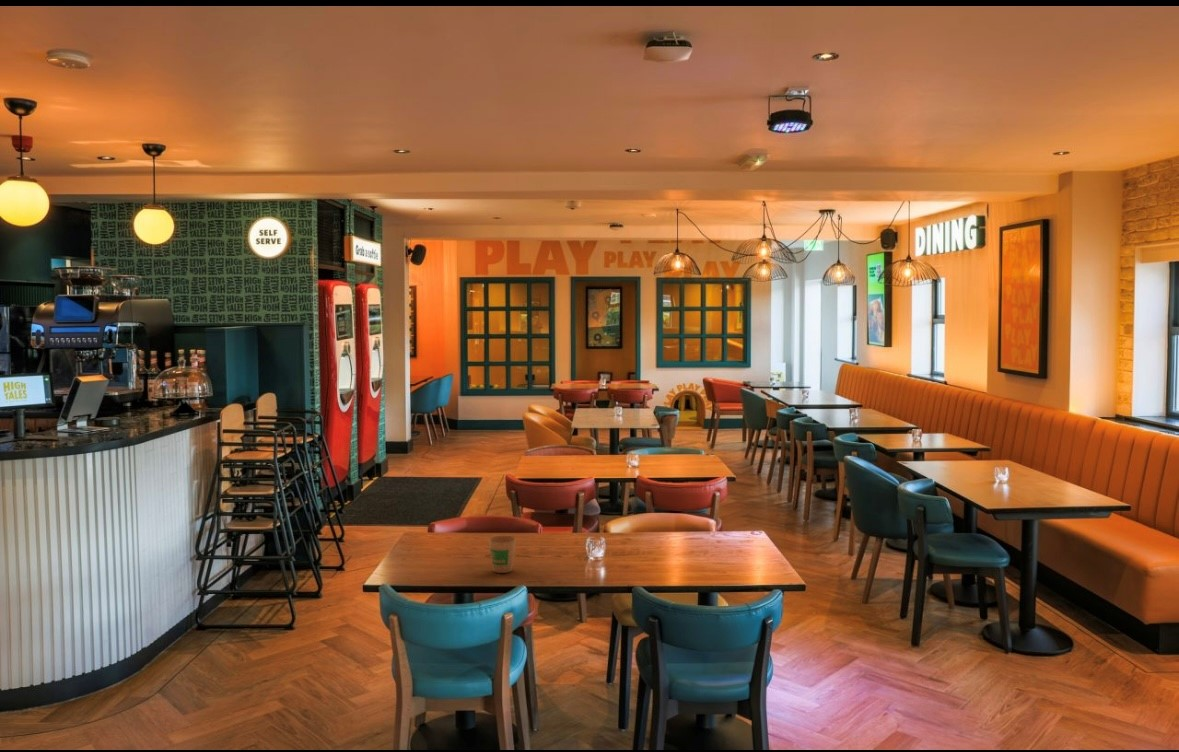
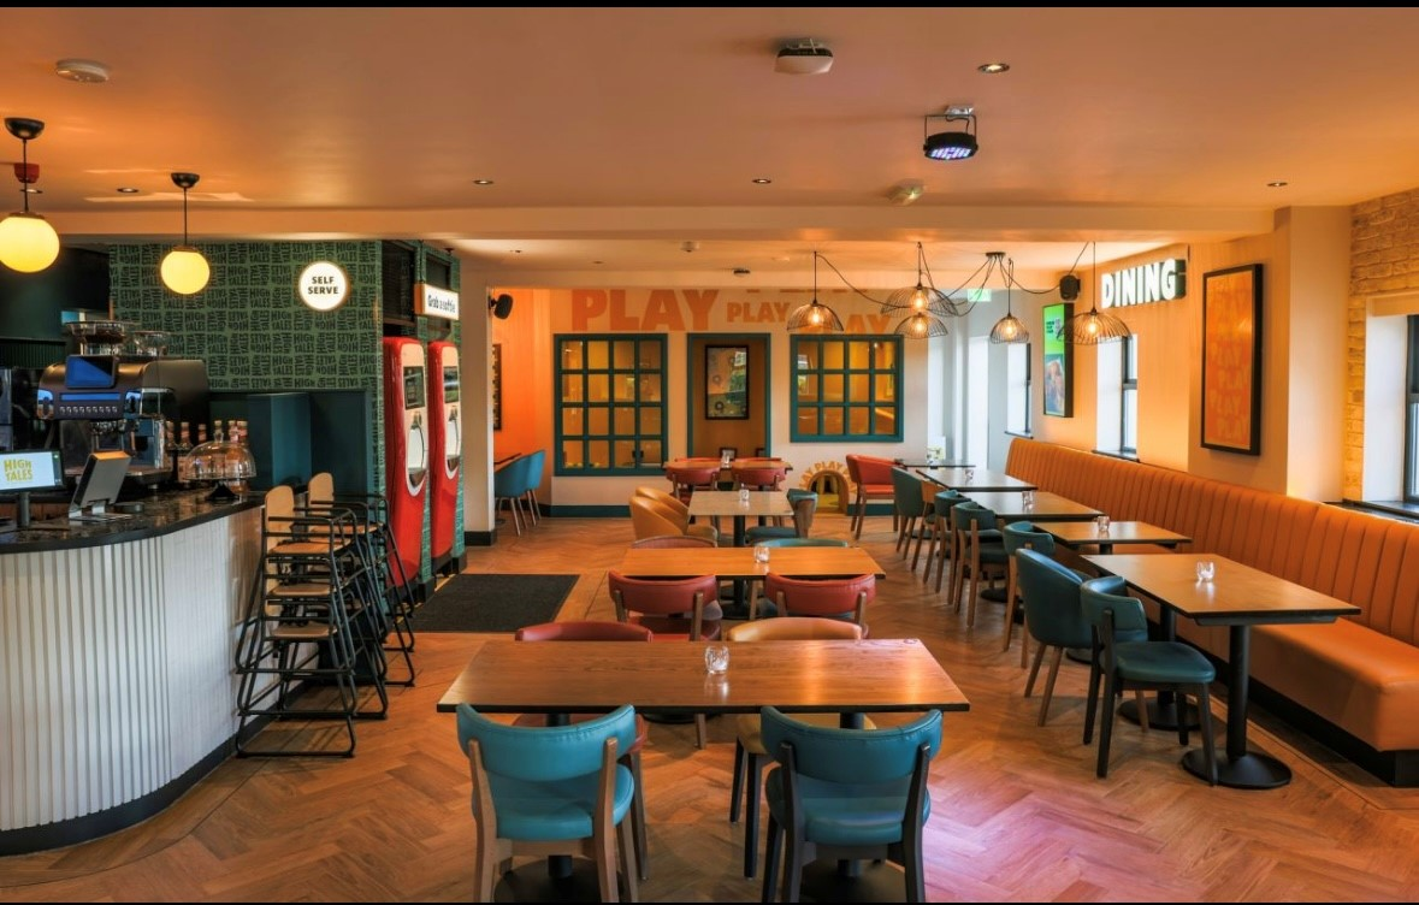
- paper cup (502, 554)
